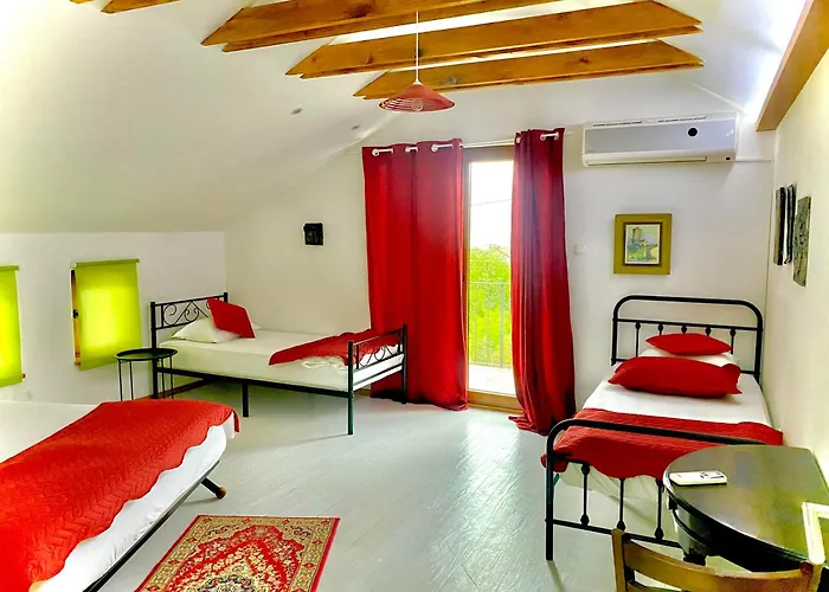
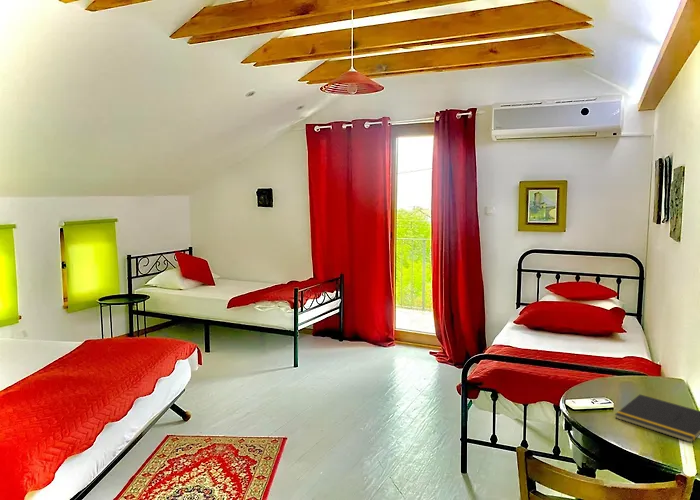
+ notepad (663, 416)
